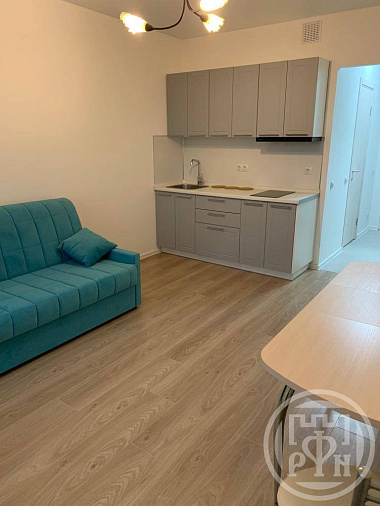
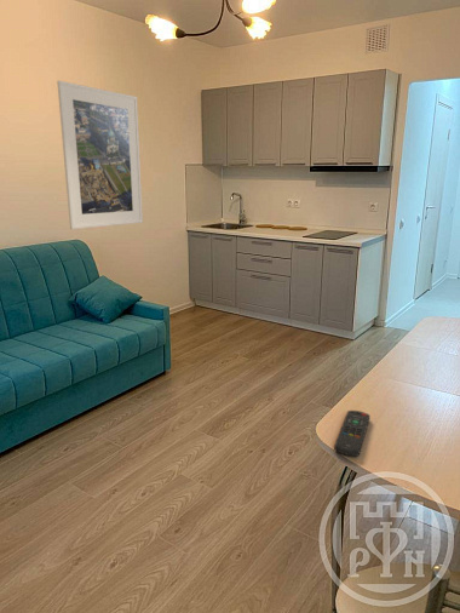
+ remote control (352, 430)
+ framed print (104, 160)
